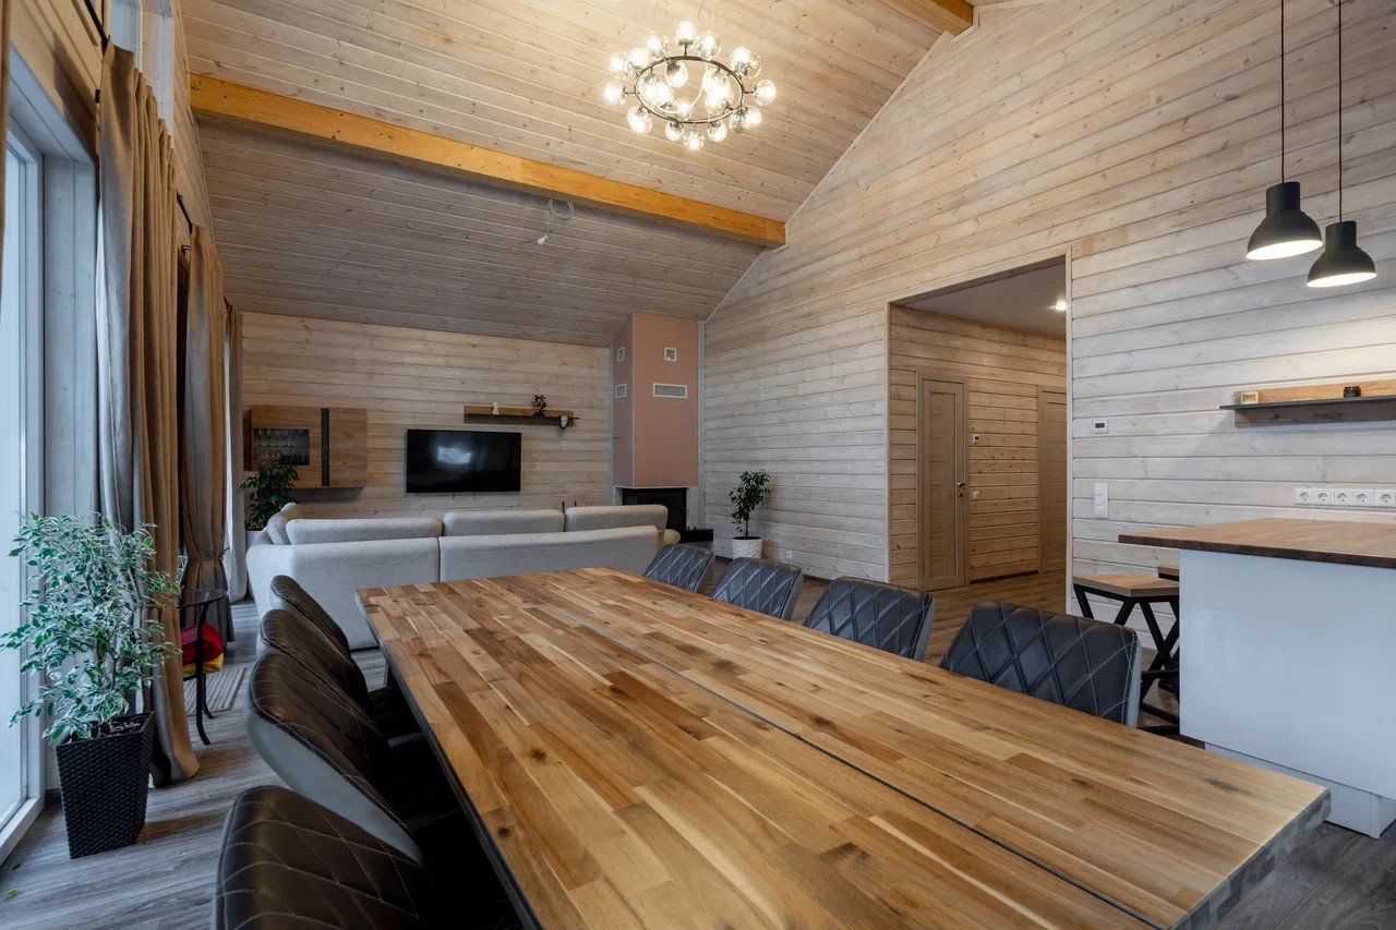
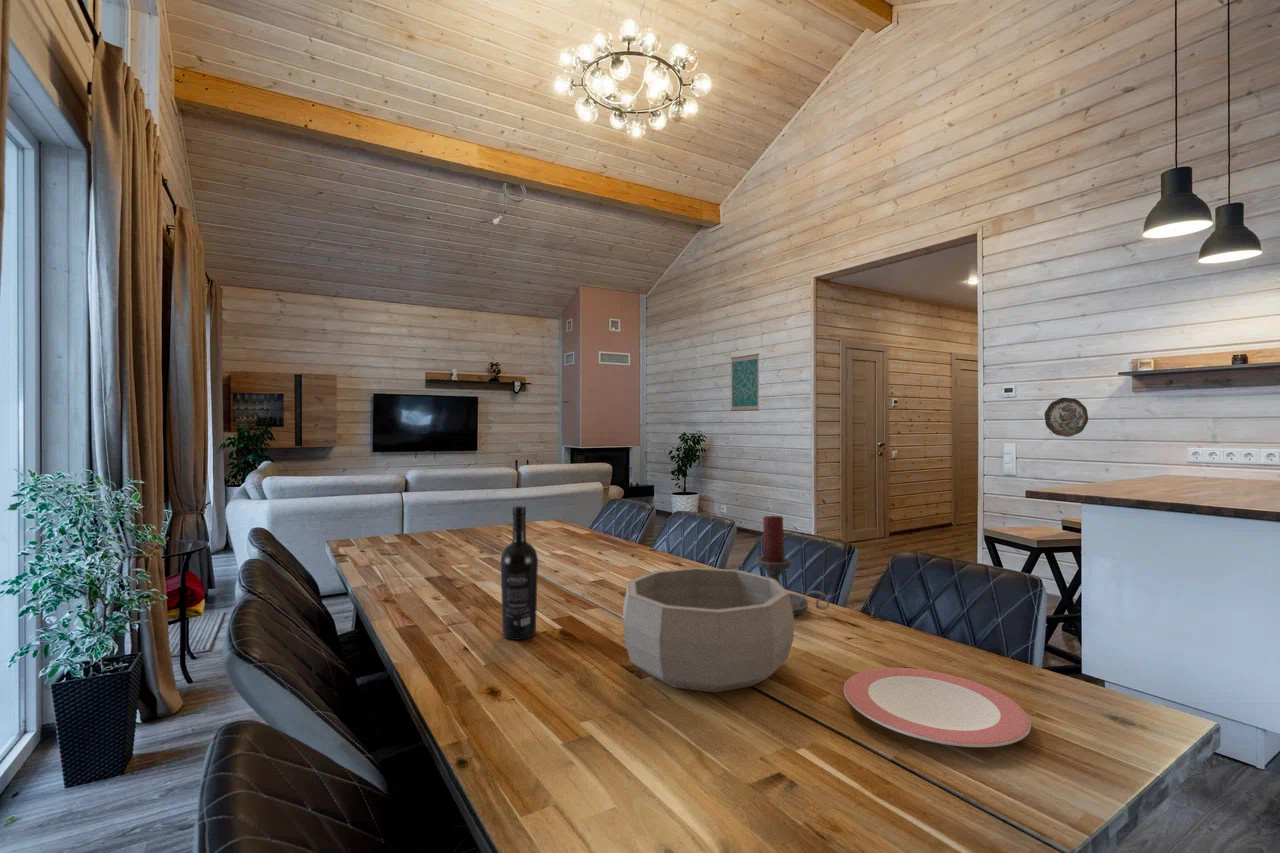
+ decorative plate (1066, 417)
+ candle holder (783, 562)
+ plate (931, 705)
+ wine bottle (519, 570)
+ decorative bowl (705, 626)
+ wall art (744, 383)
